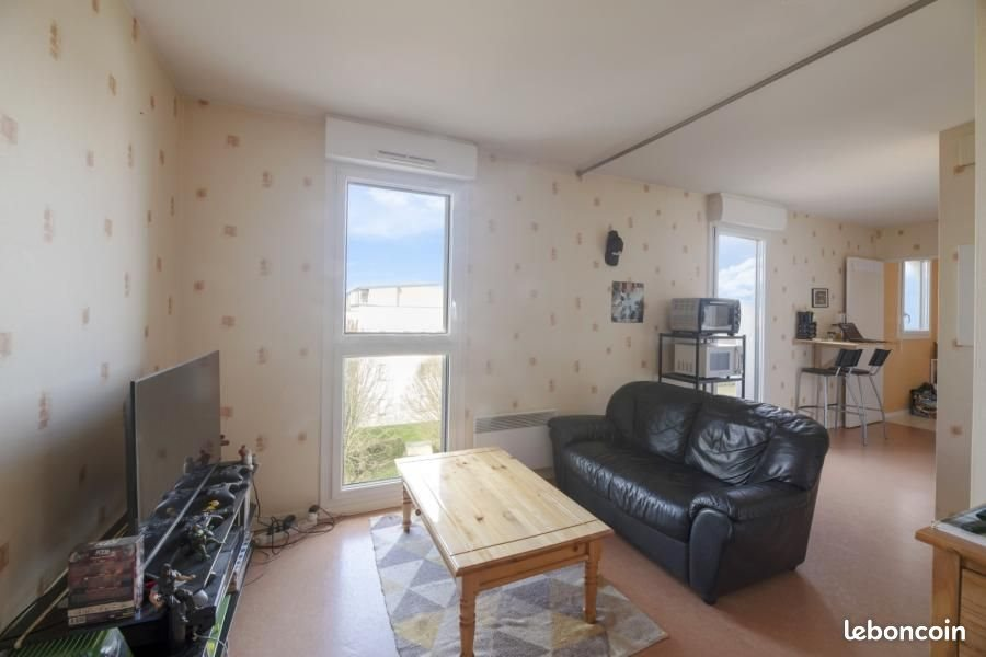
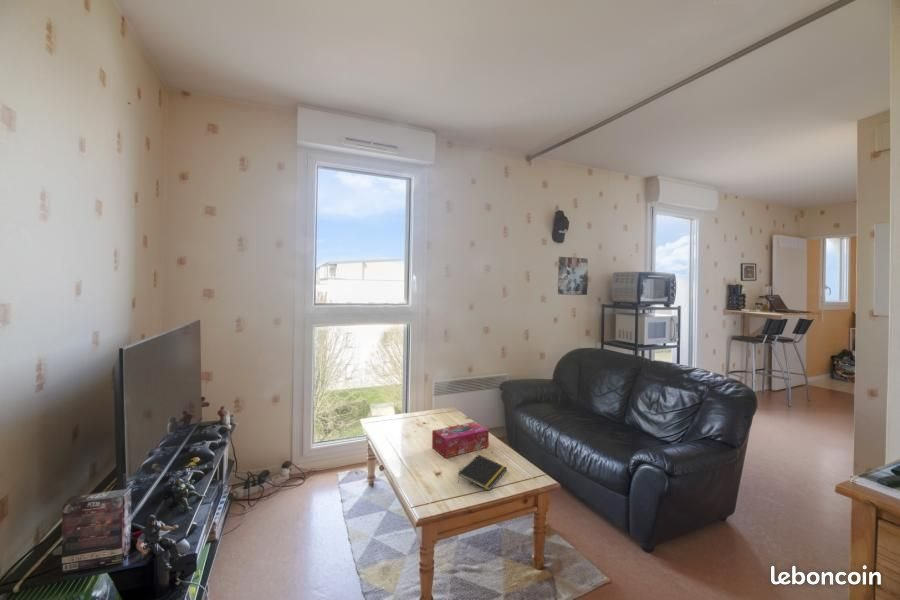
+ notepad (483, 471)
+ tissue box (460, 438)
